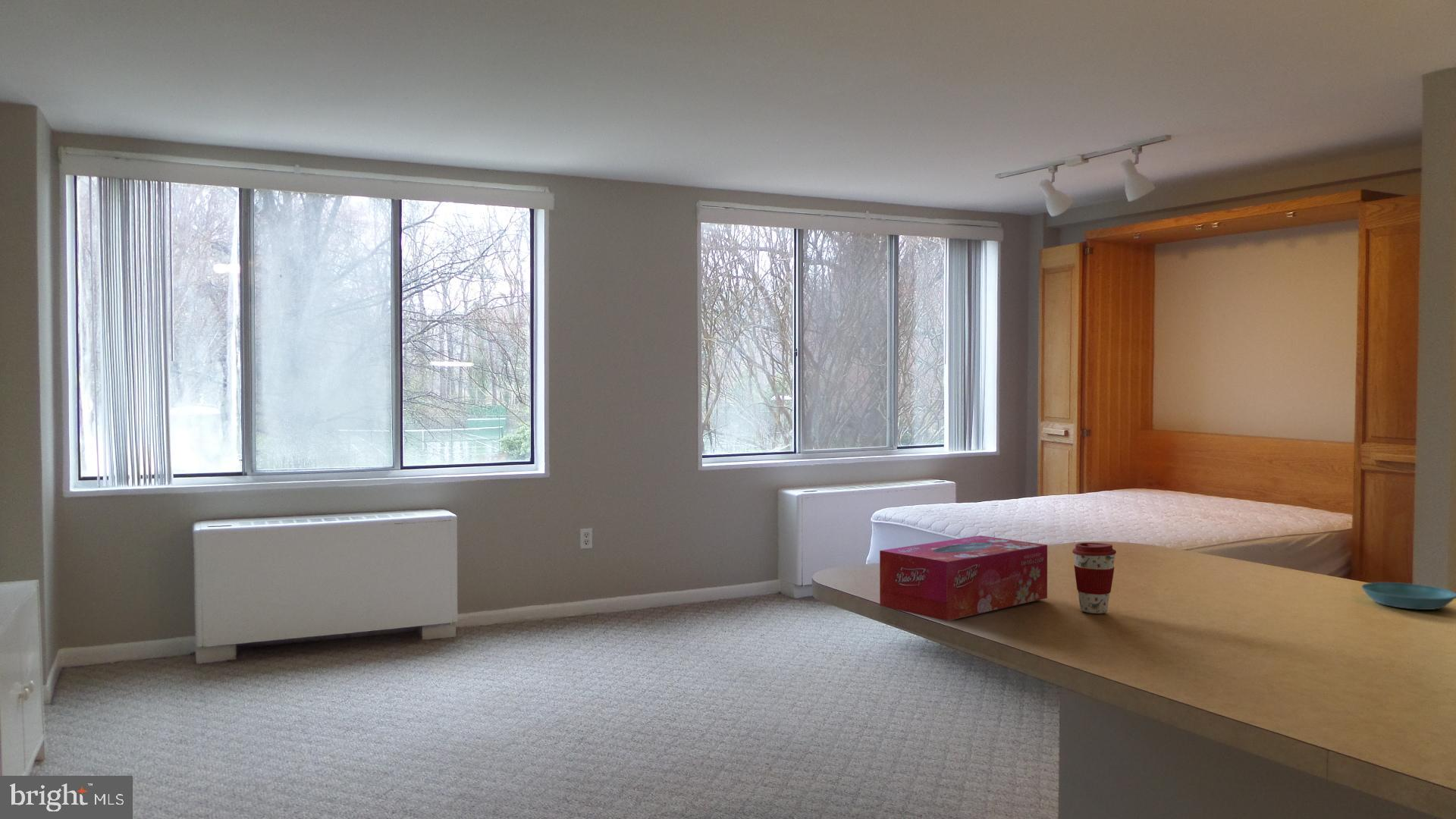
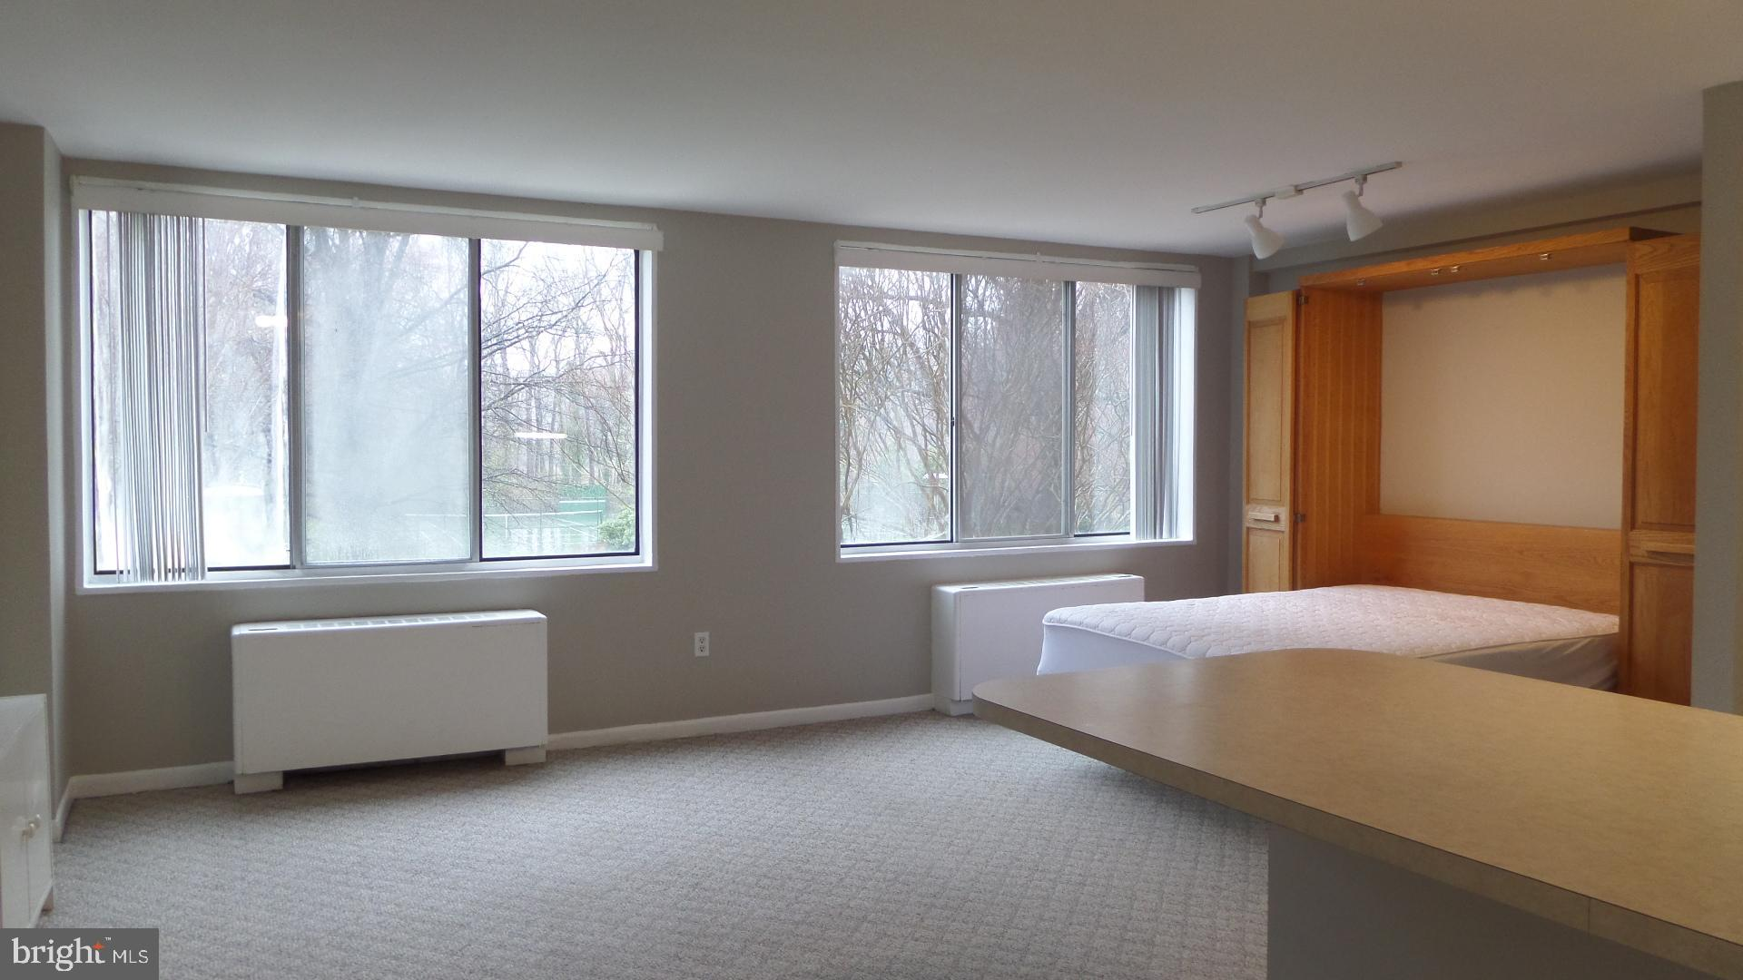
- saucer (1407, 596)
- coffee cup (1094, 577)
- tissue box (965, 574)
